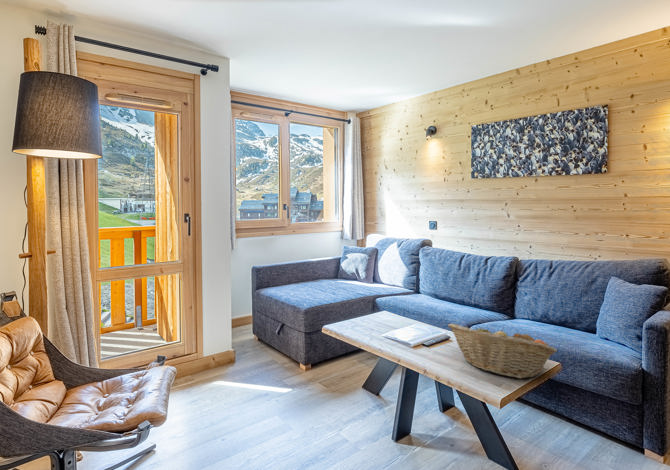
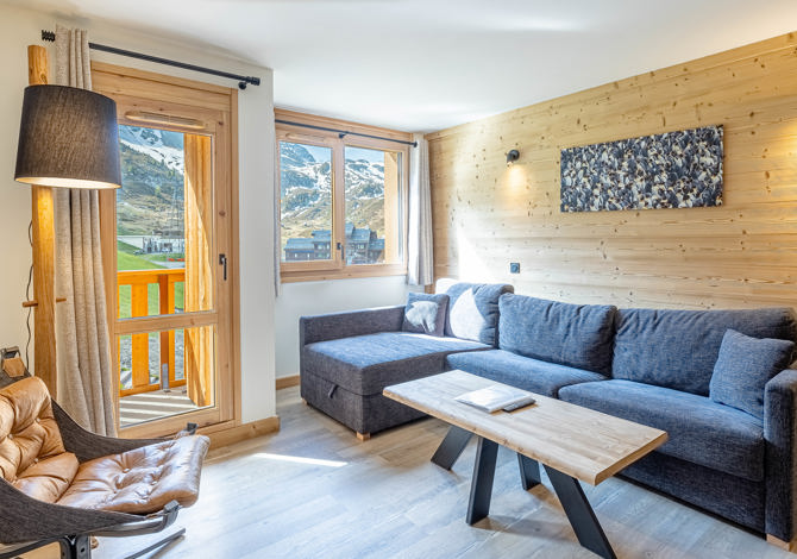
- fruit basket (498, 344)
